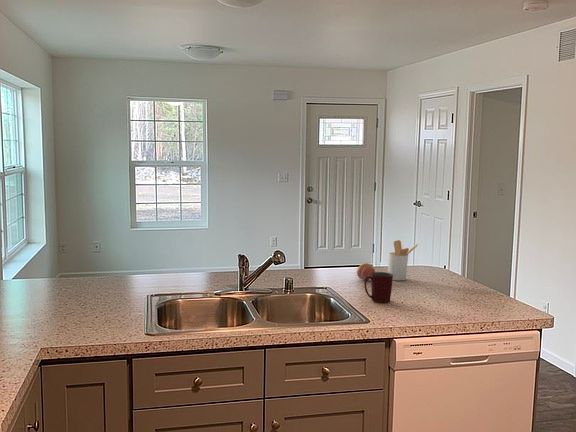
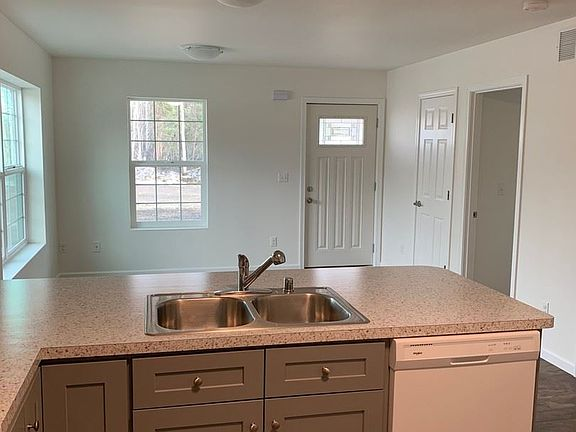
- mug (377, 287)
- fruit (365, 271)
- utensil holder (403, 260)
